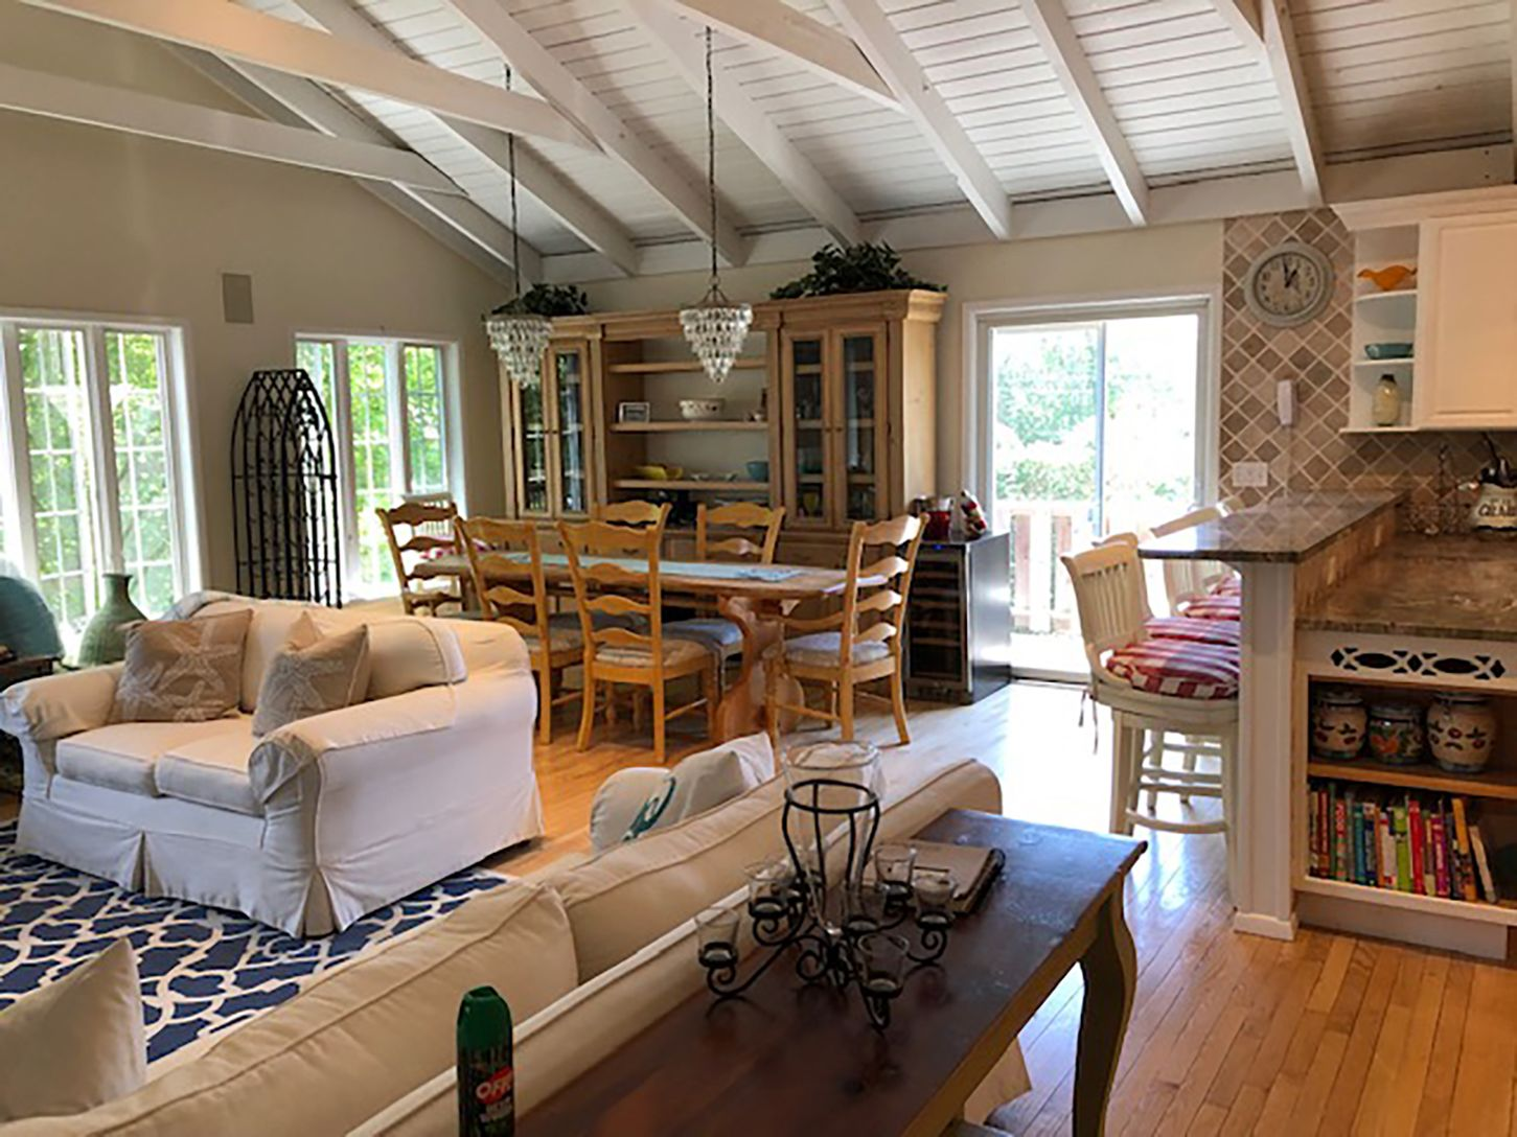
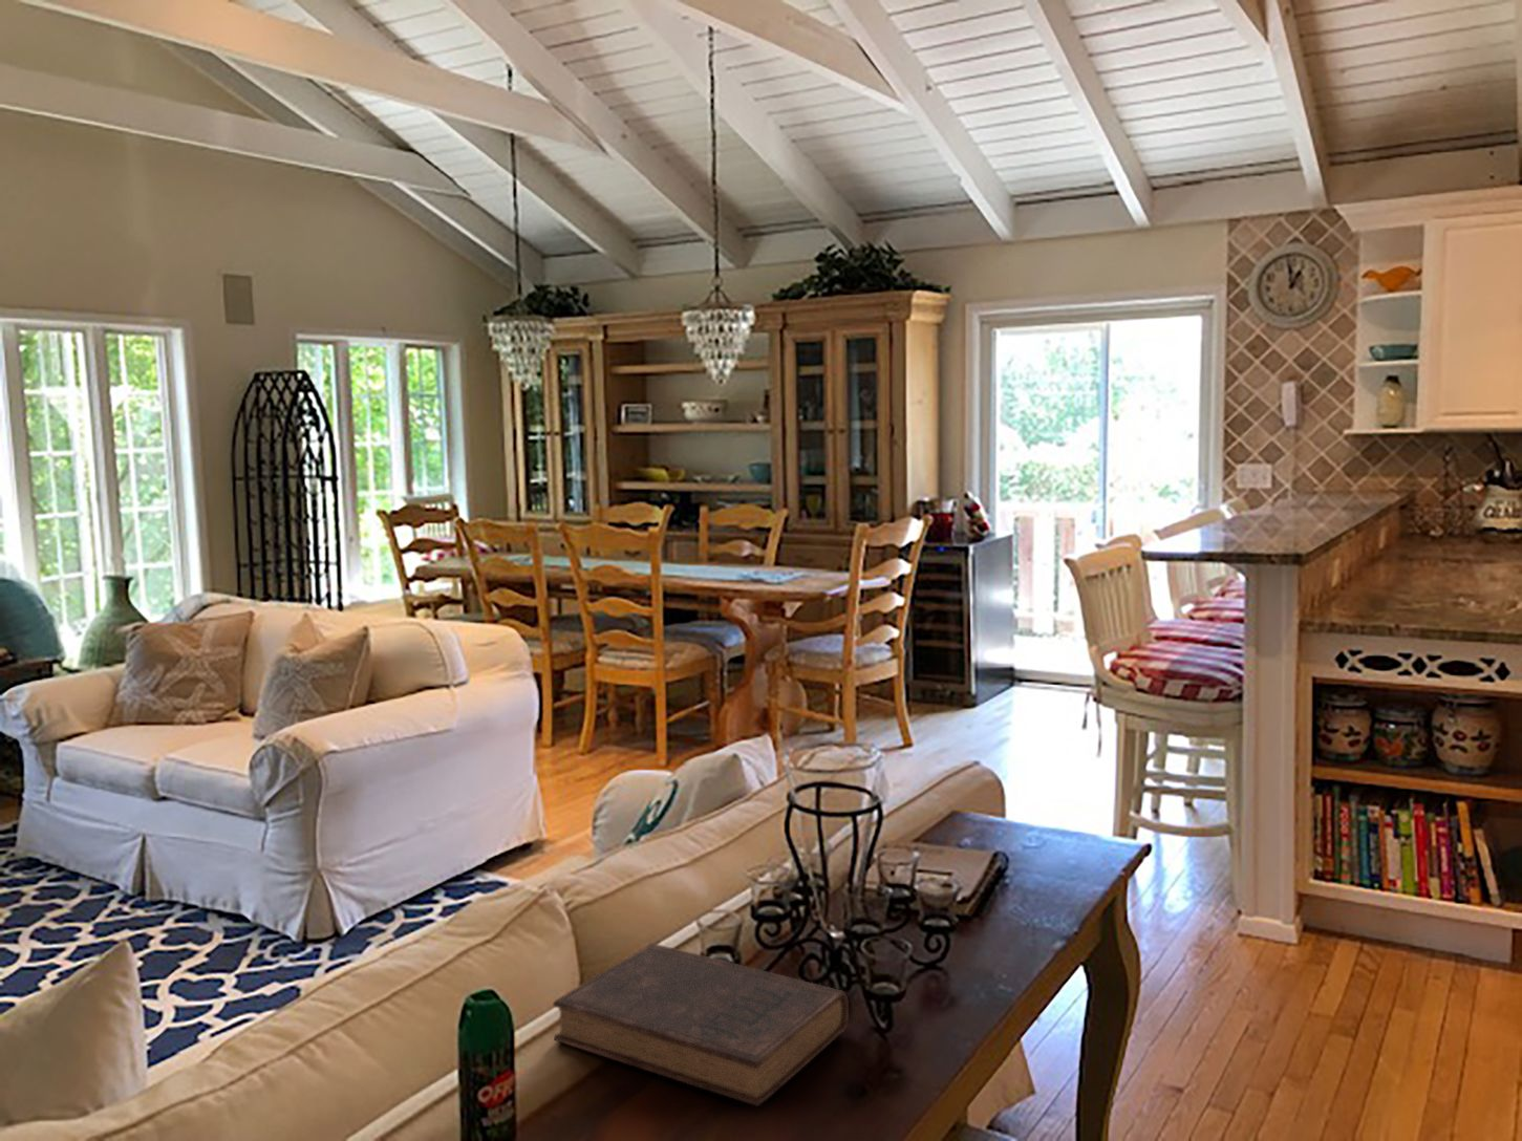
+ book (701, 1014)
